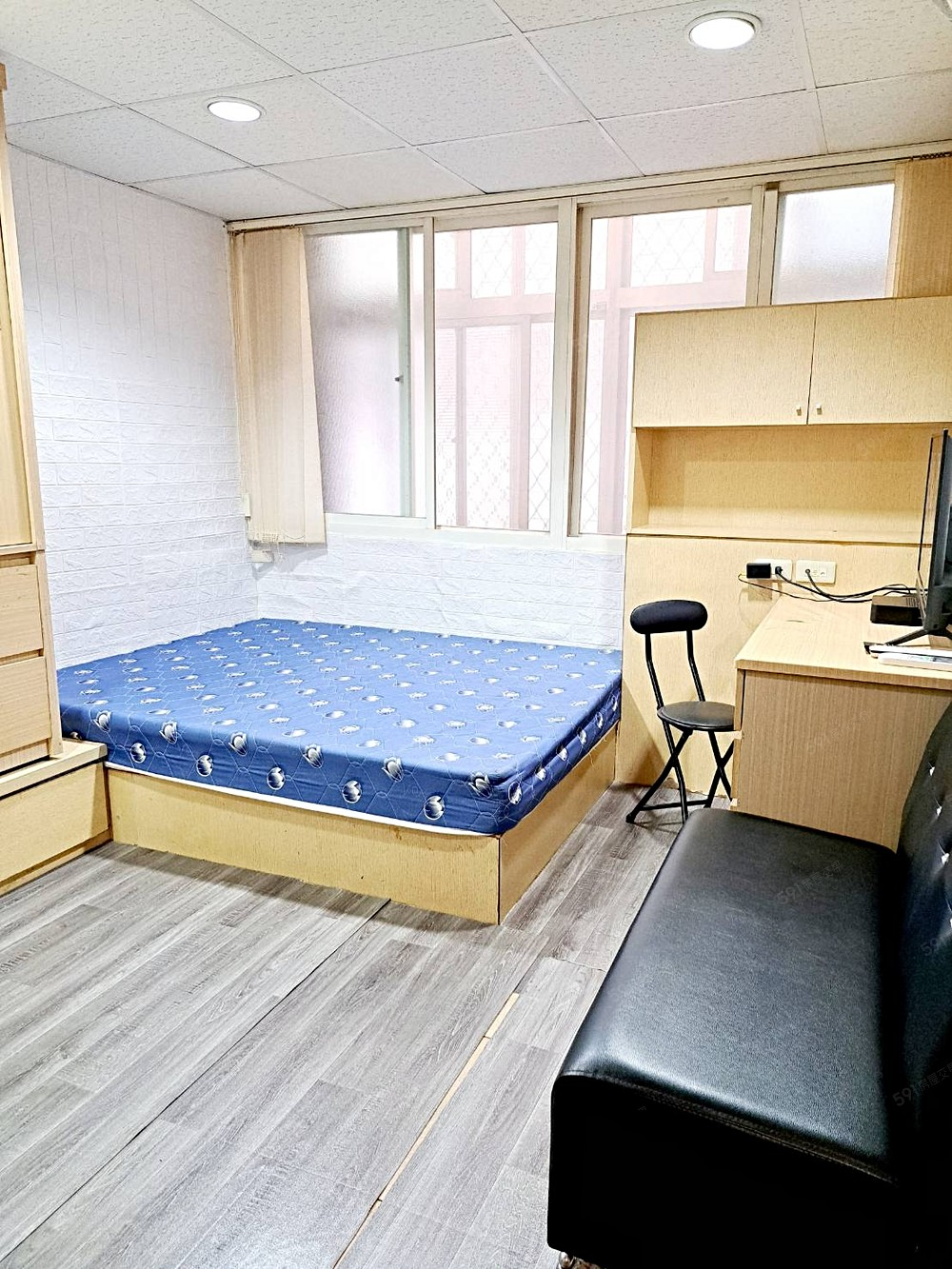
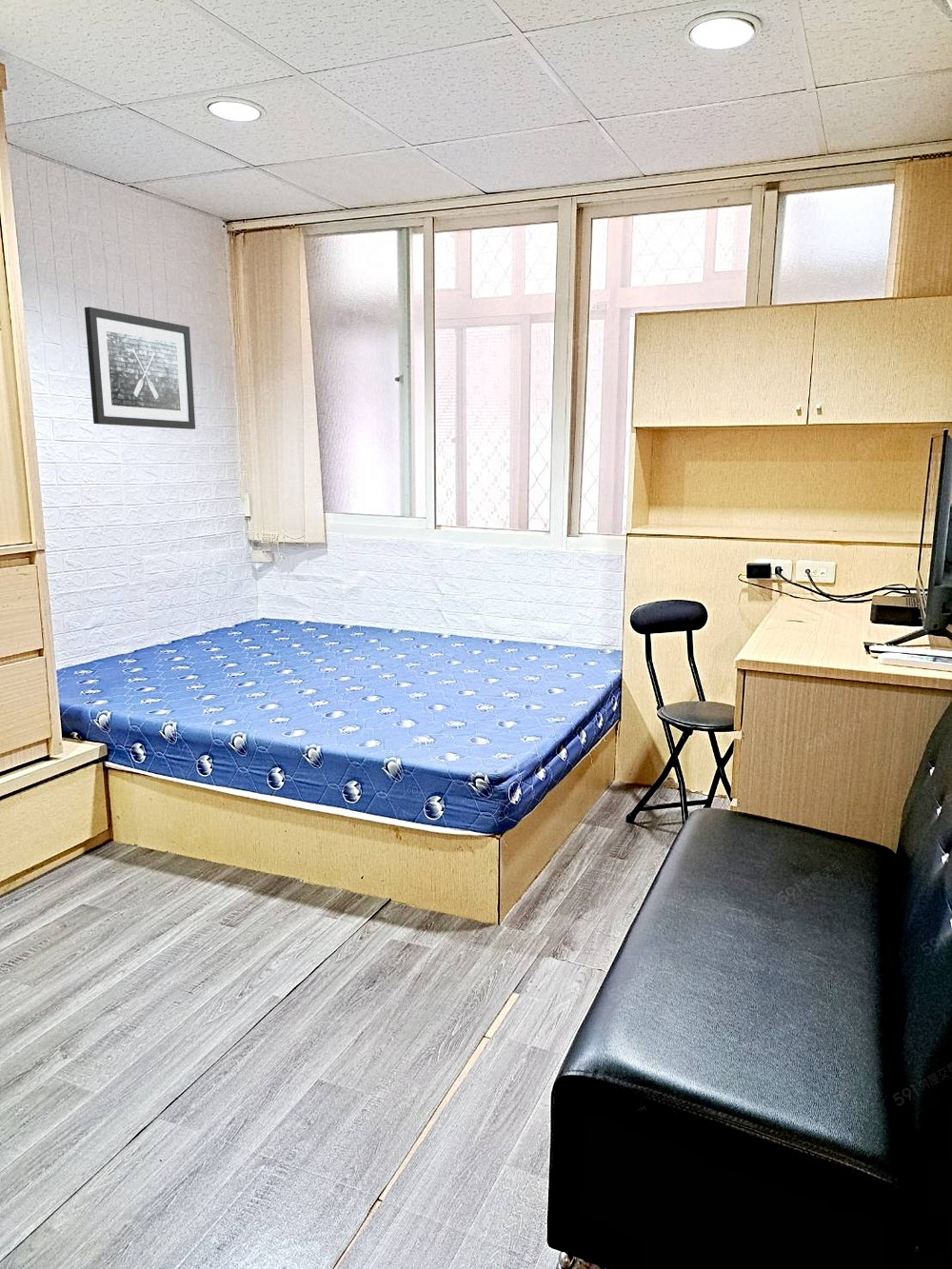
+ wall art (144, 372)
